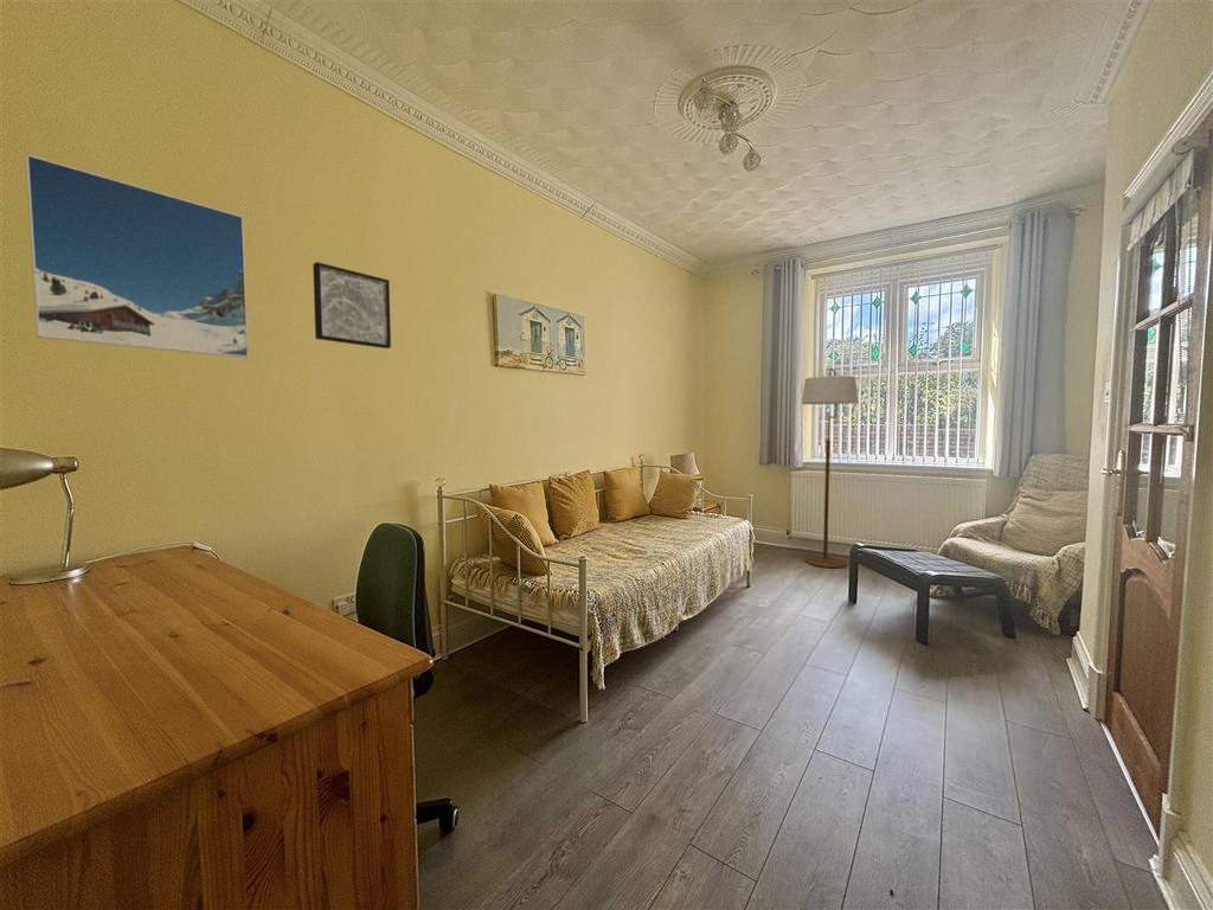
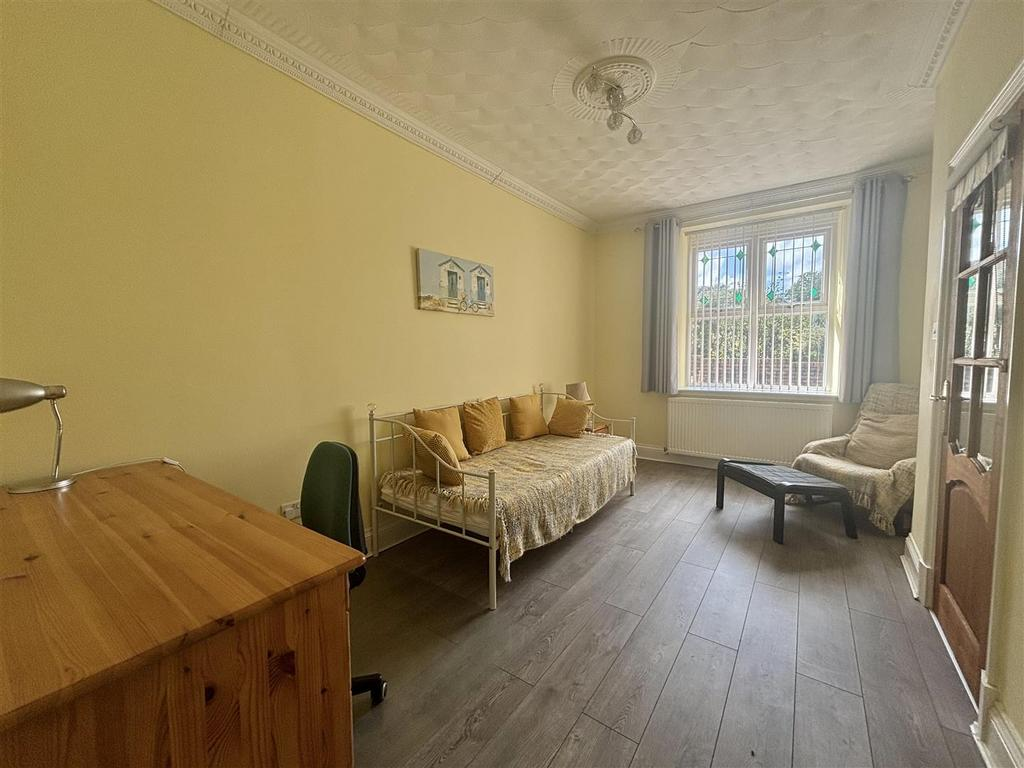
- floor lamp (828, 466)
- wall art (354, 308)
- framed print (150, 270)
